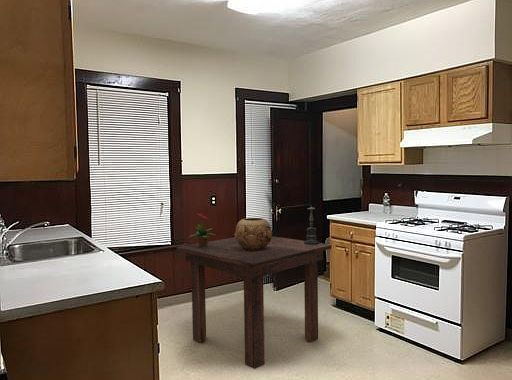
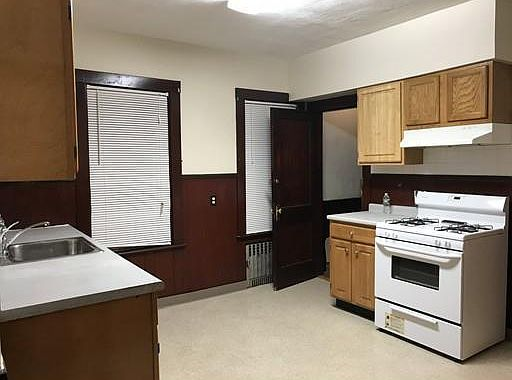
- candle holder (311, 222)
- dining table (254, 292)
- potted flower (202, 229)
- decorative bowl (253, 233)
